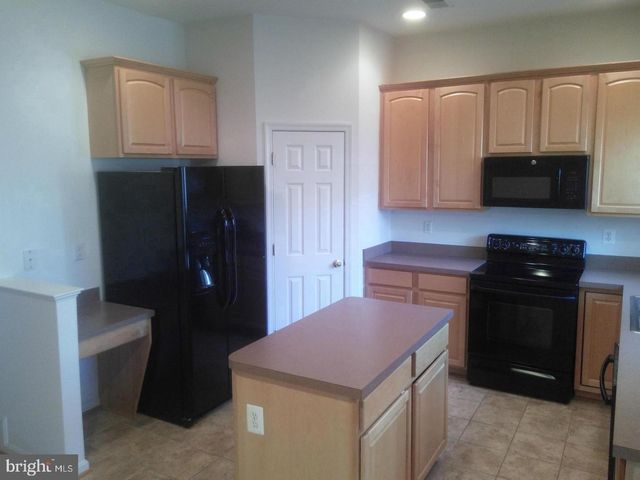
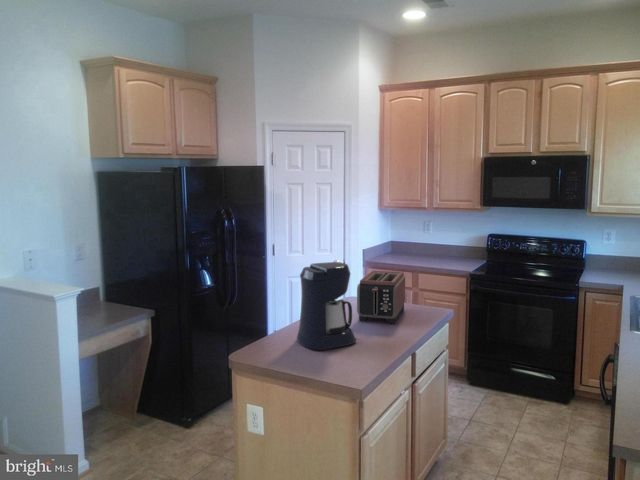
+ toaster (381, 296)
+ coffee maker (325, 303)
